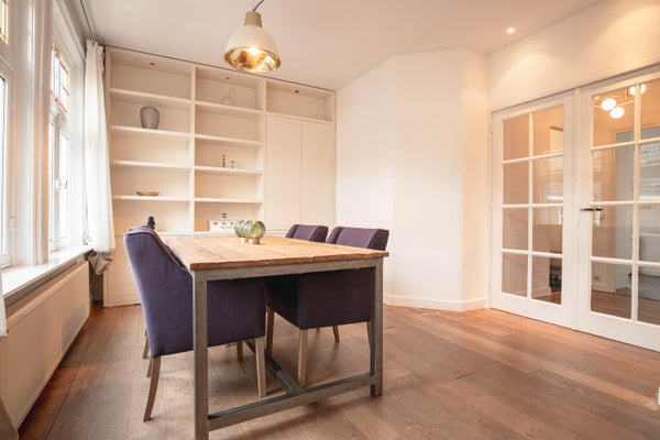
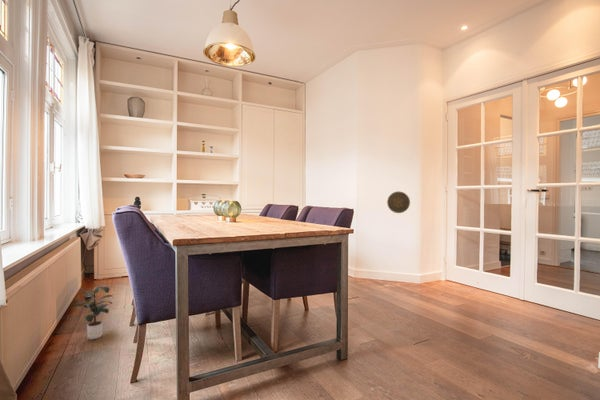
+ decorative plate (398, 202)
+ potted plant (93, 310)
